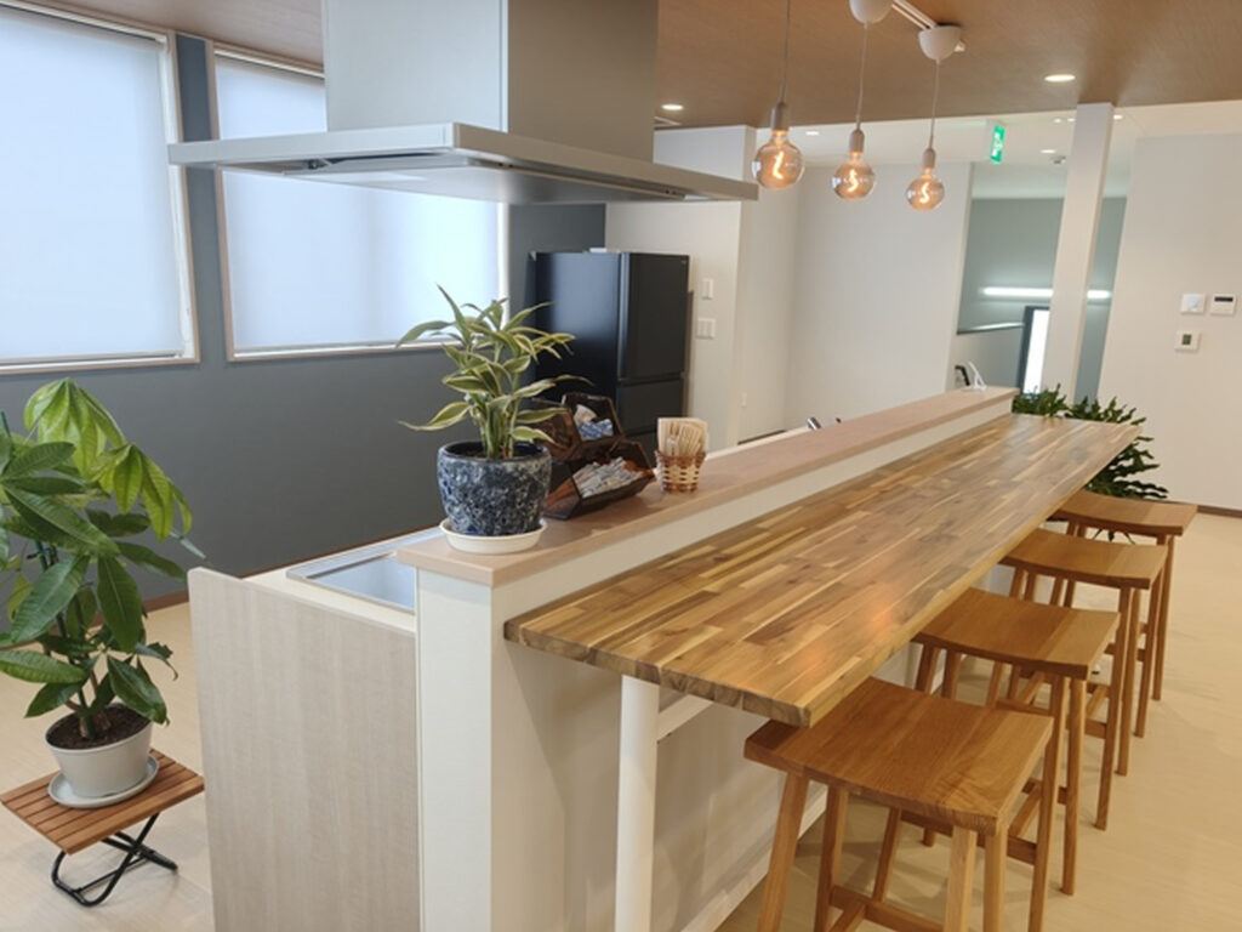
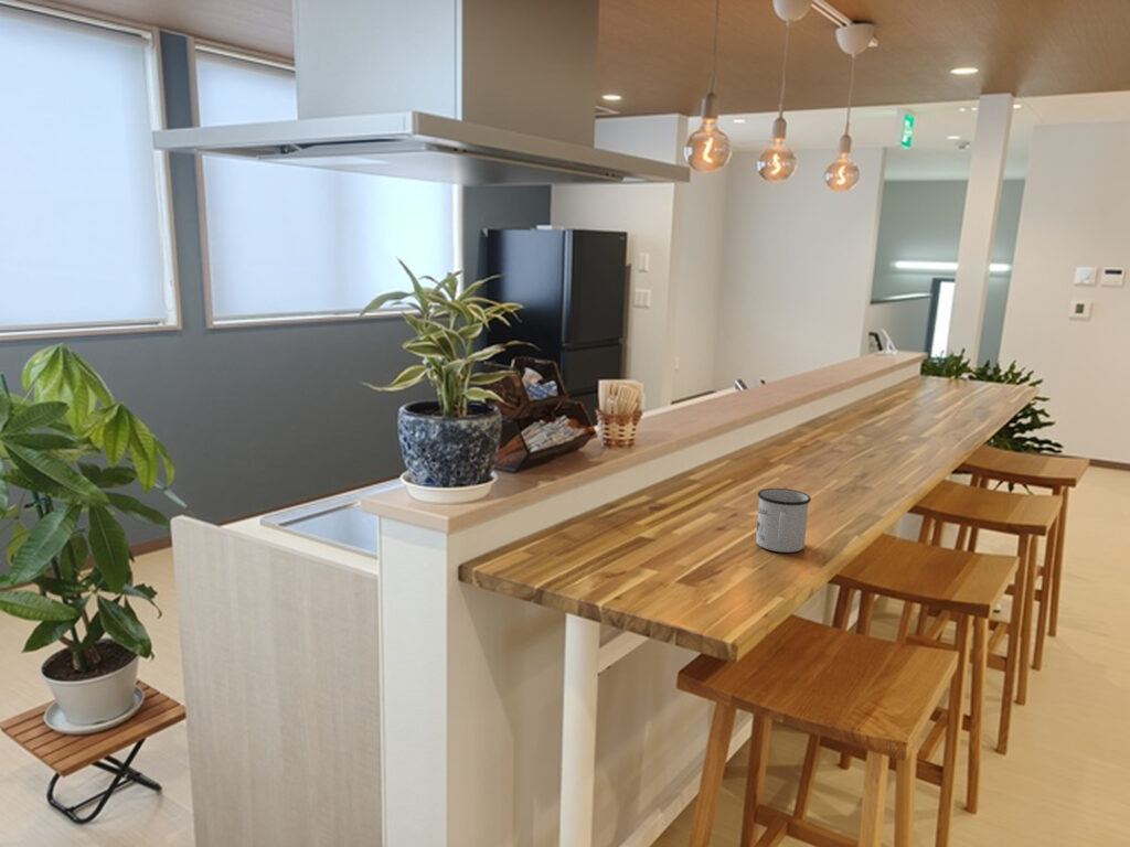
+ mug (781, 522)
